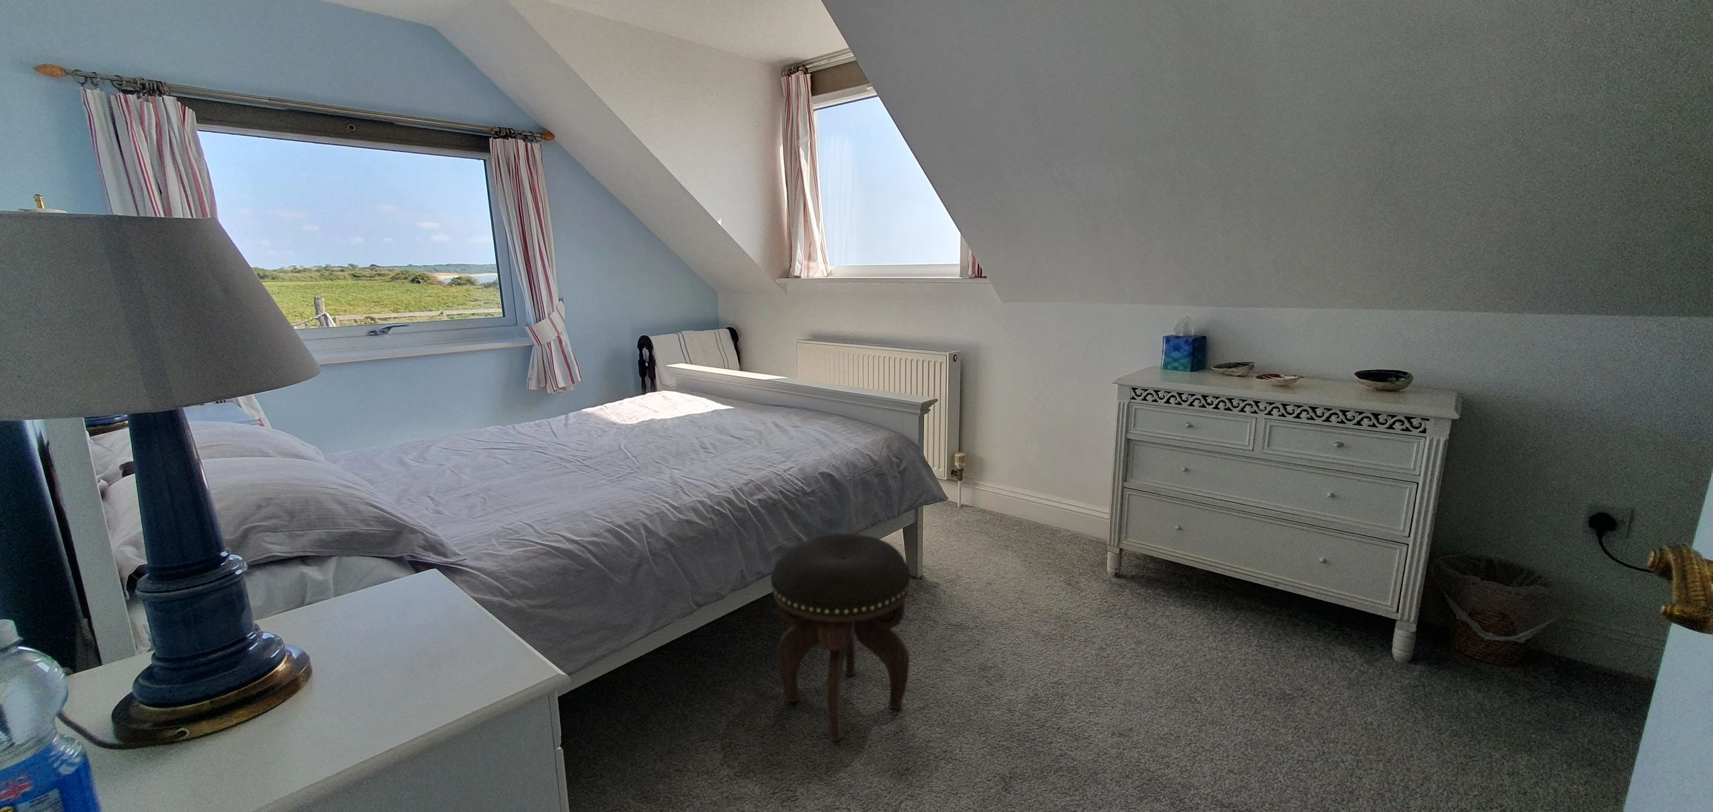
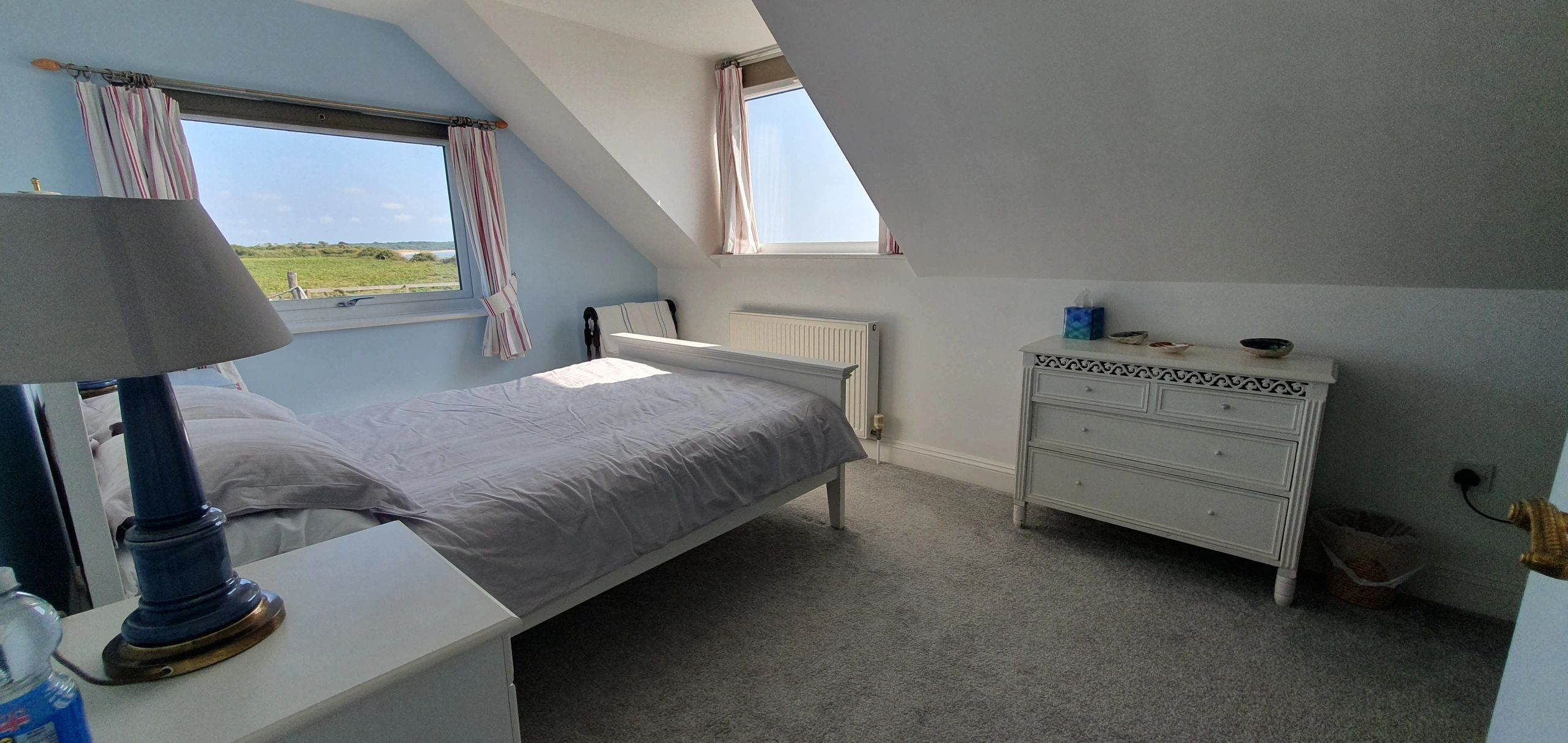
- footstool (842, 628)
